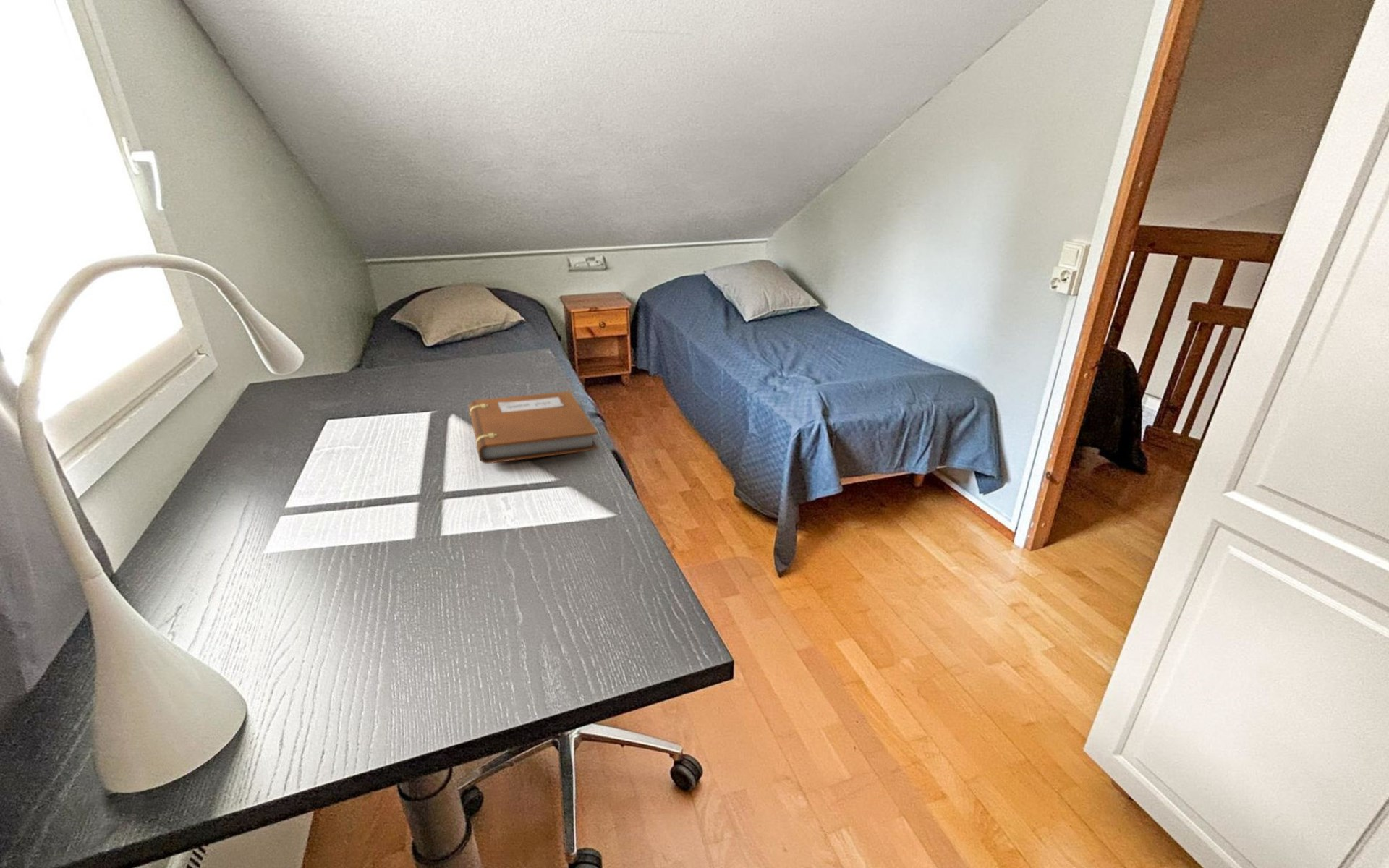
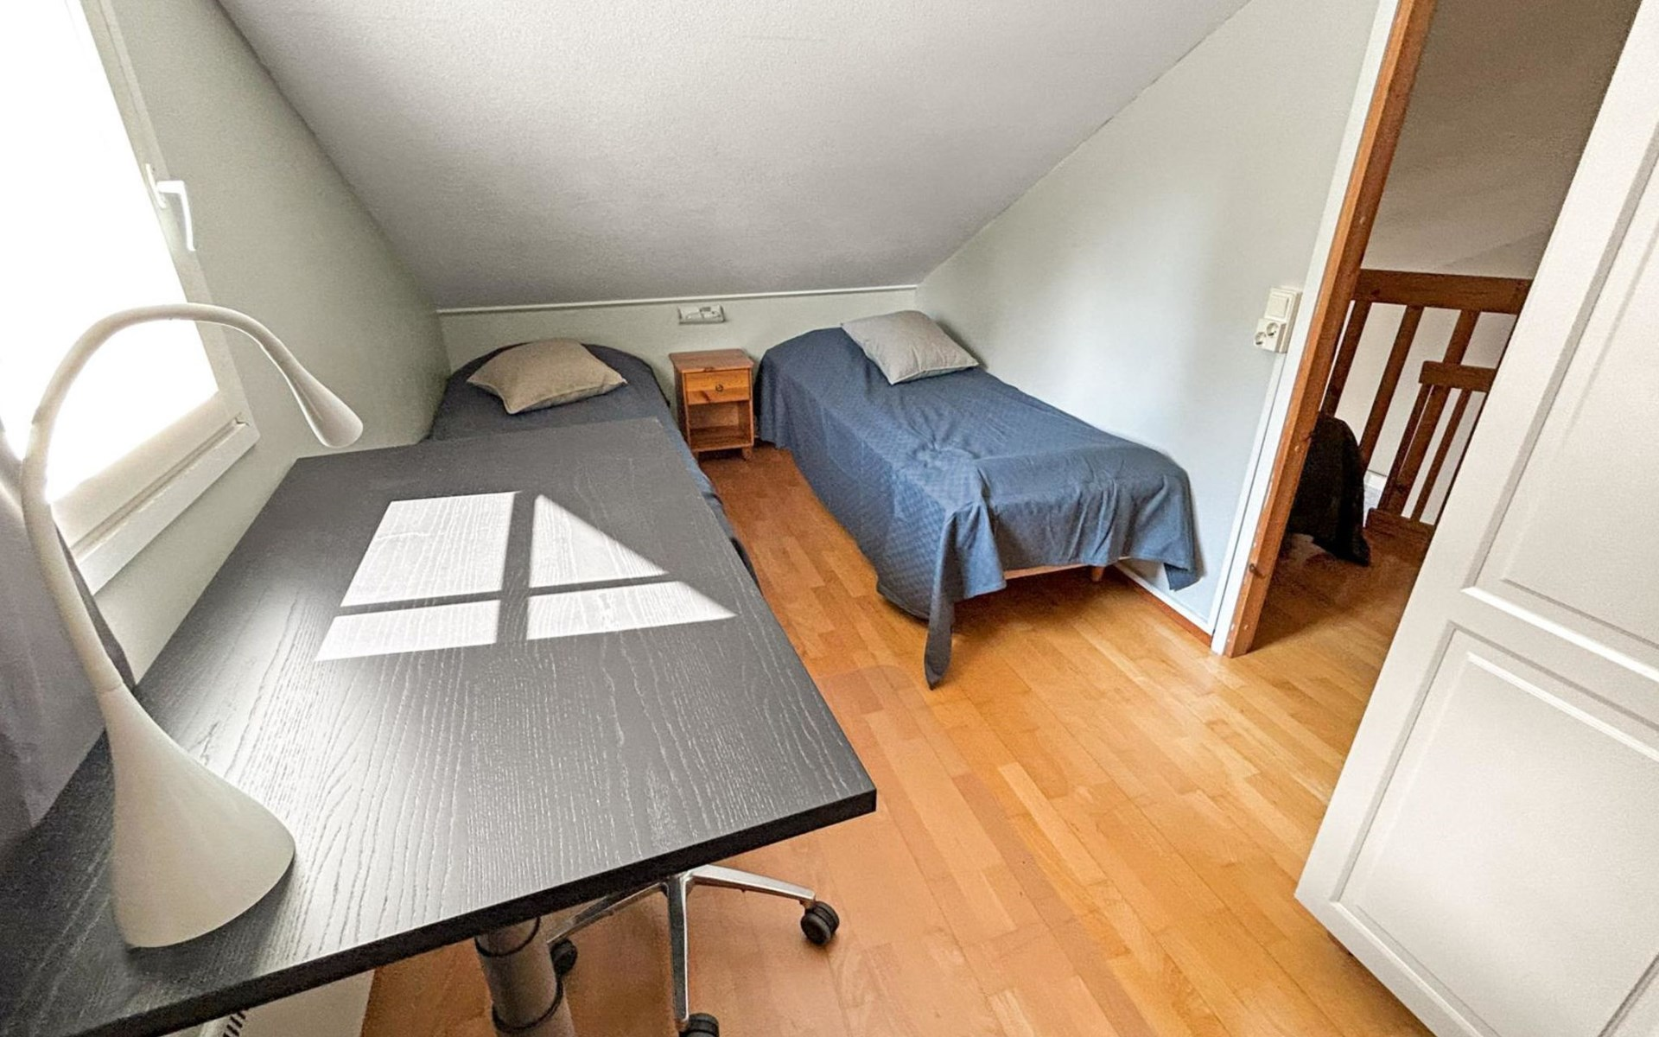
- notebook (529, 422)
